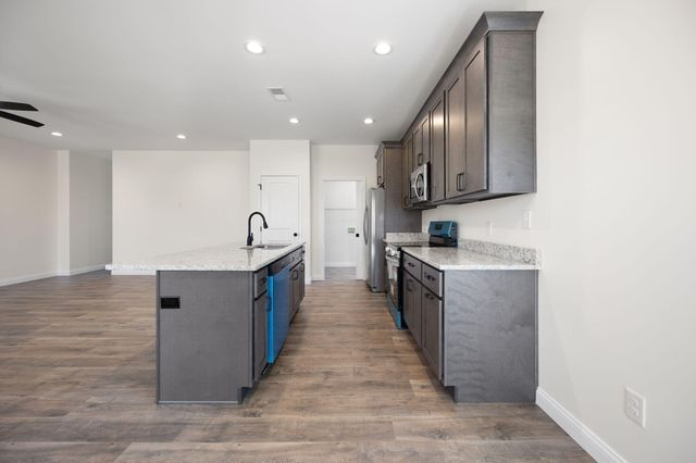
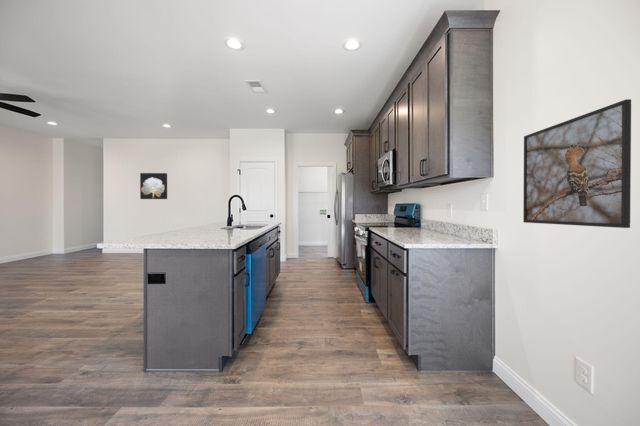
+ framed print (566, 173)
+ wall art (153, 186)
